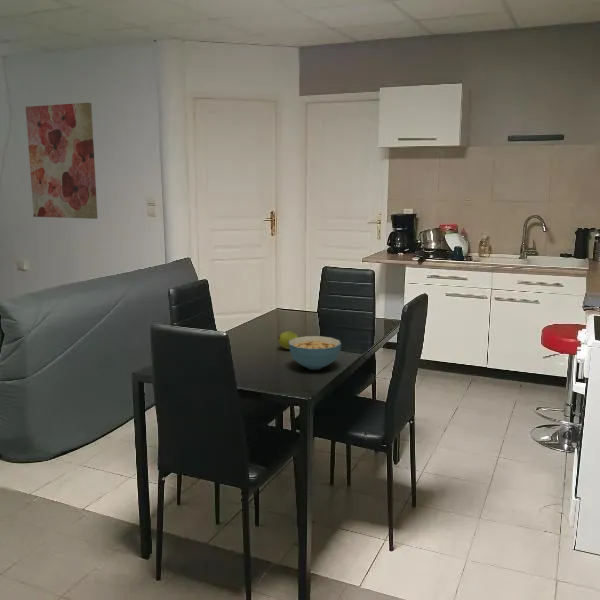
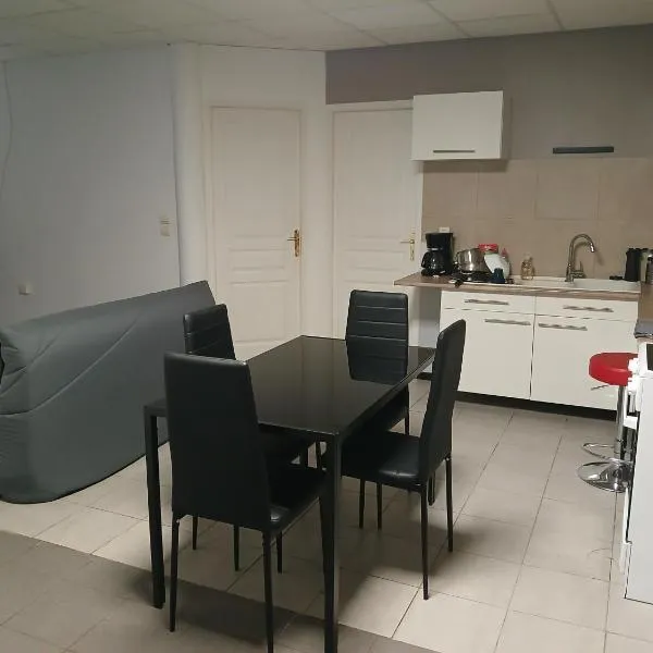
- wall art (61, 162)
- fruit (291, 339)
- cereal bowl (314, 354)
